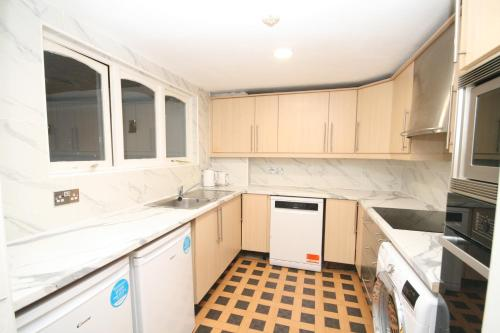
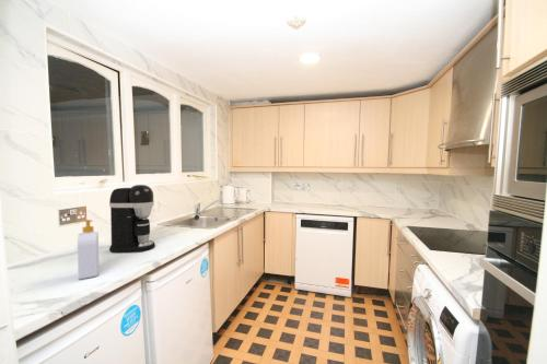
+ soap bottle (86, 247)
+ coffee maker (132, 216)
